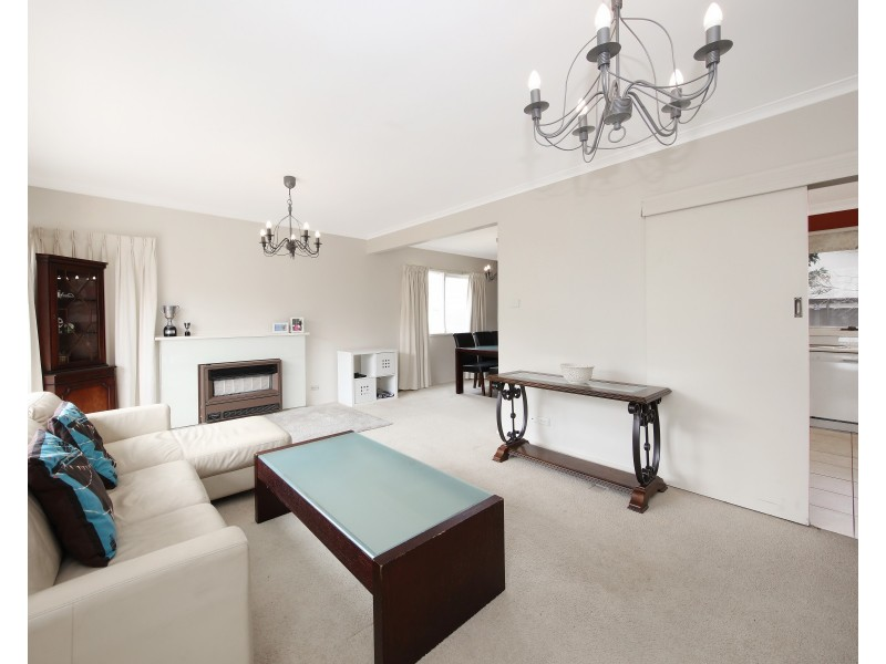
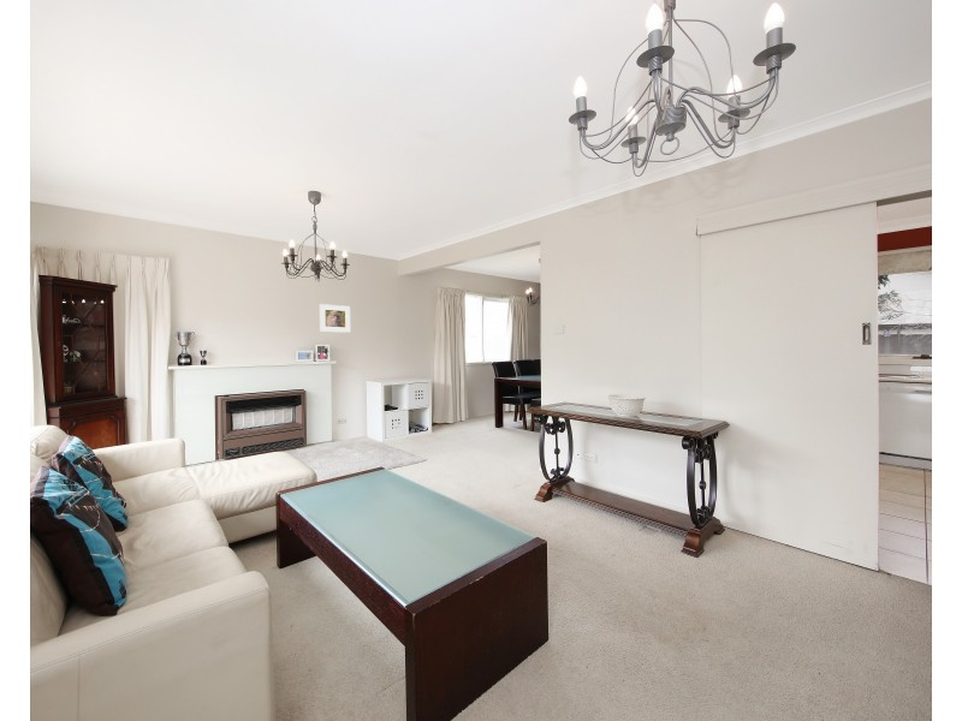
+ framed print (334, 318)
